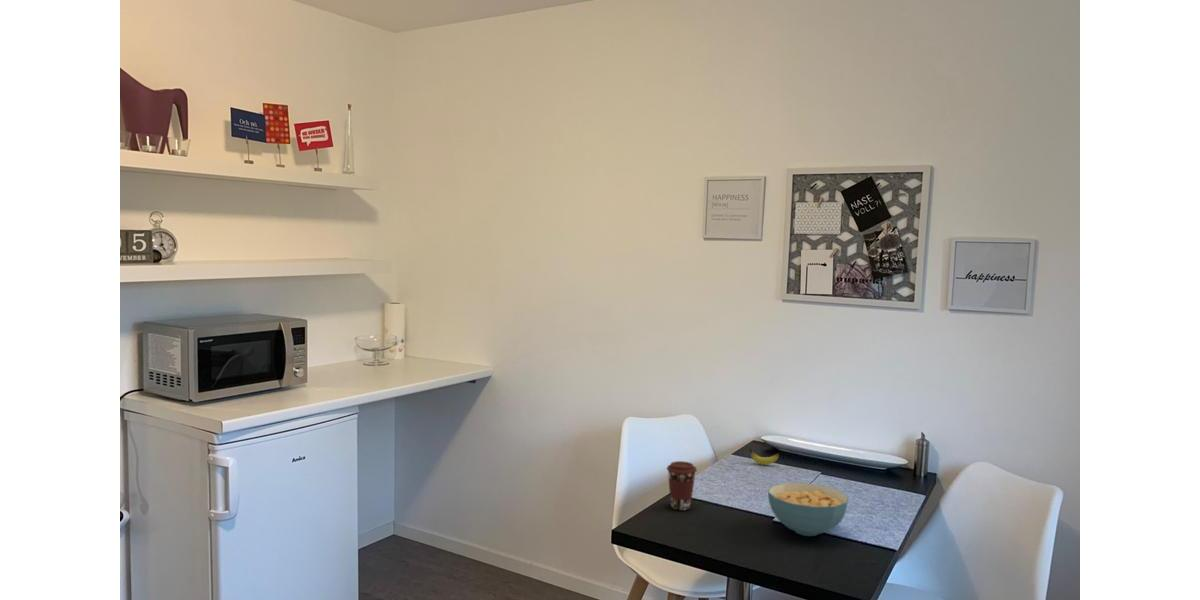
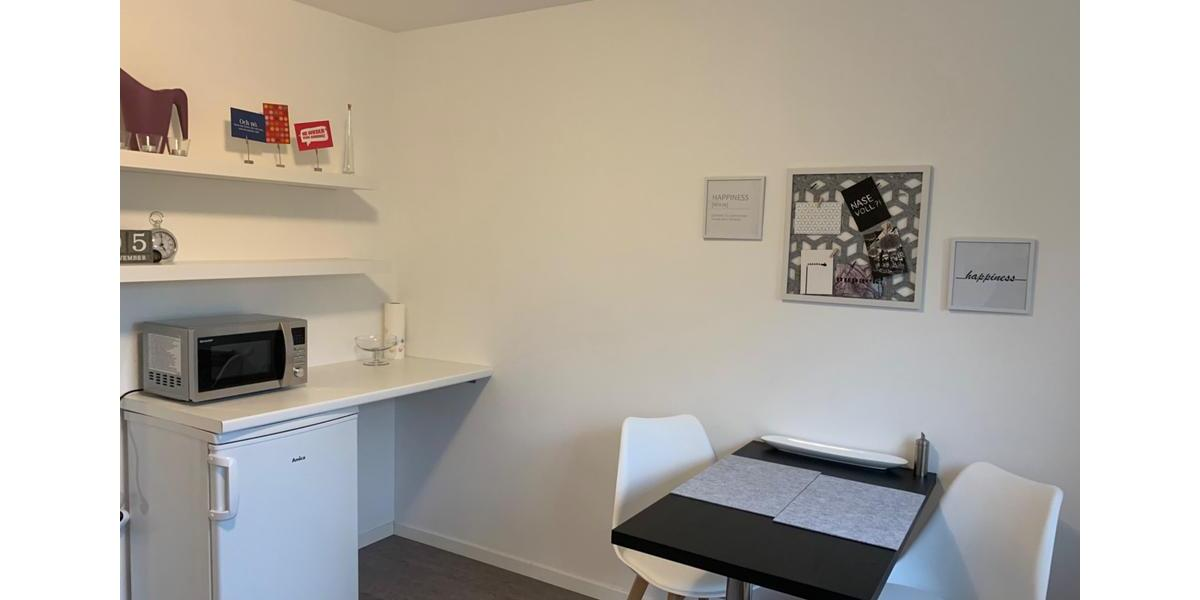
- cereal bowl (807, 513)
- banana (763, 457)
- coffee cup (681, 485)
